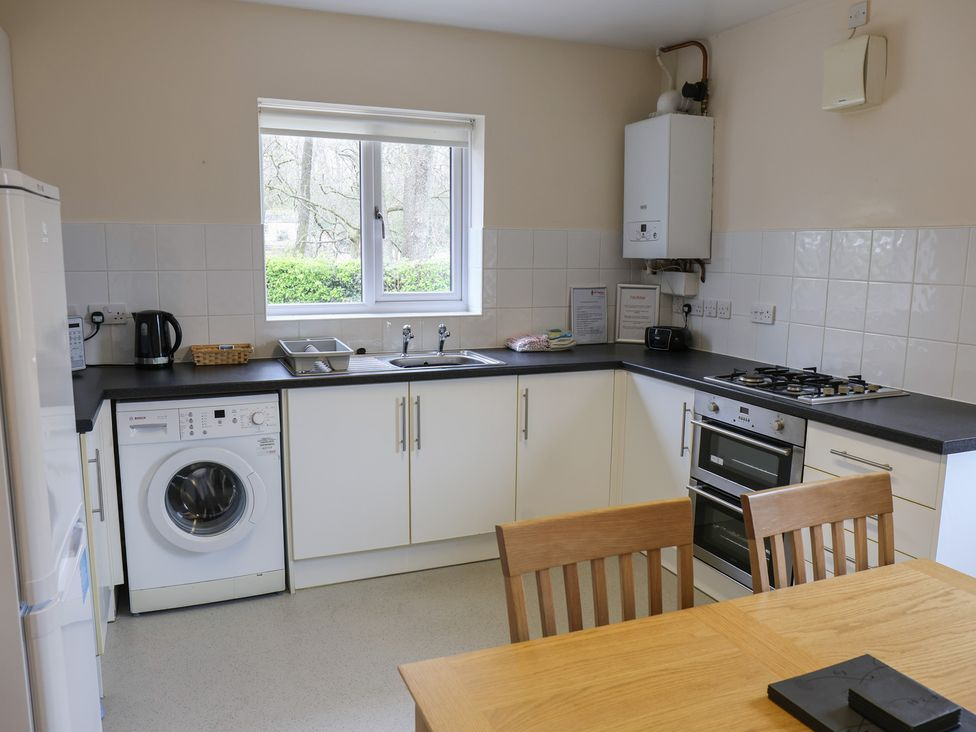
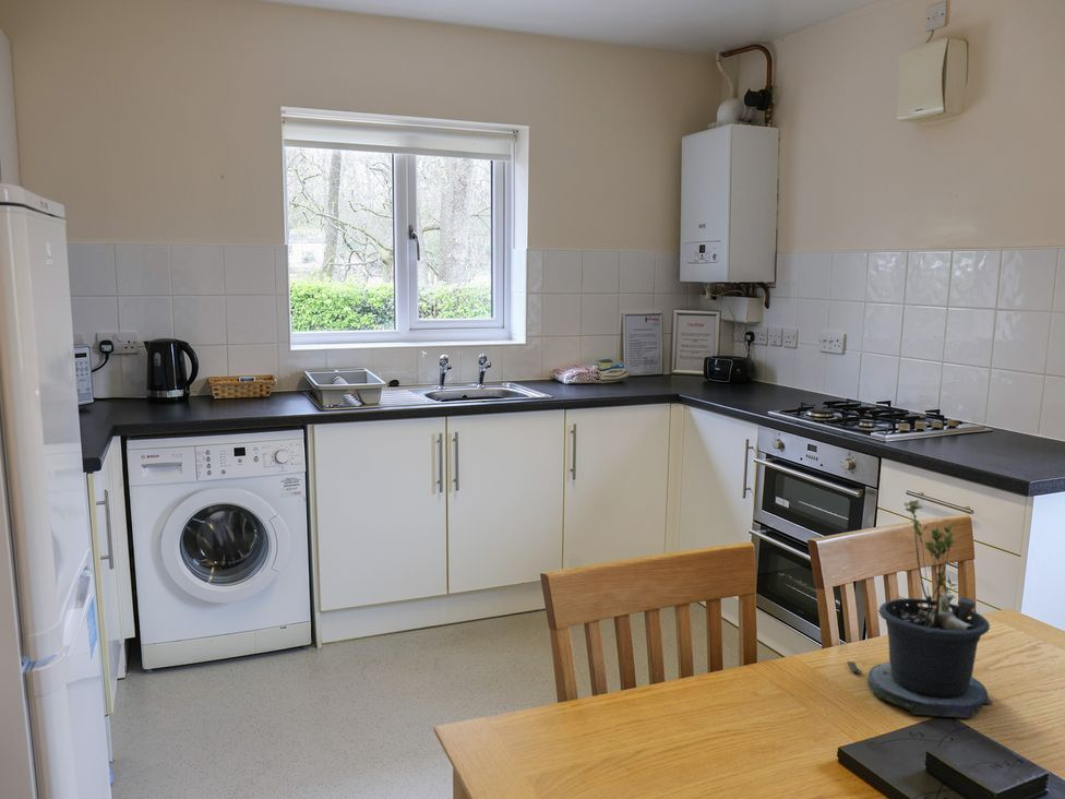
+ potted plant (929, 596)
